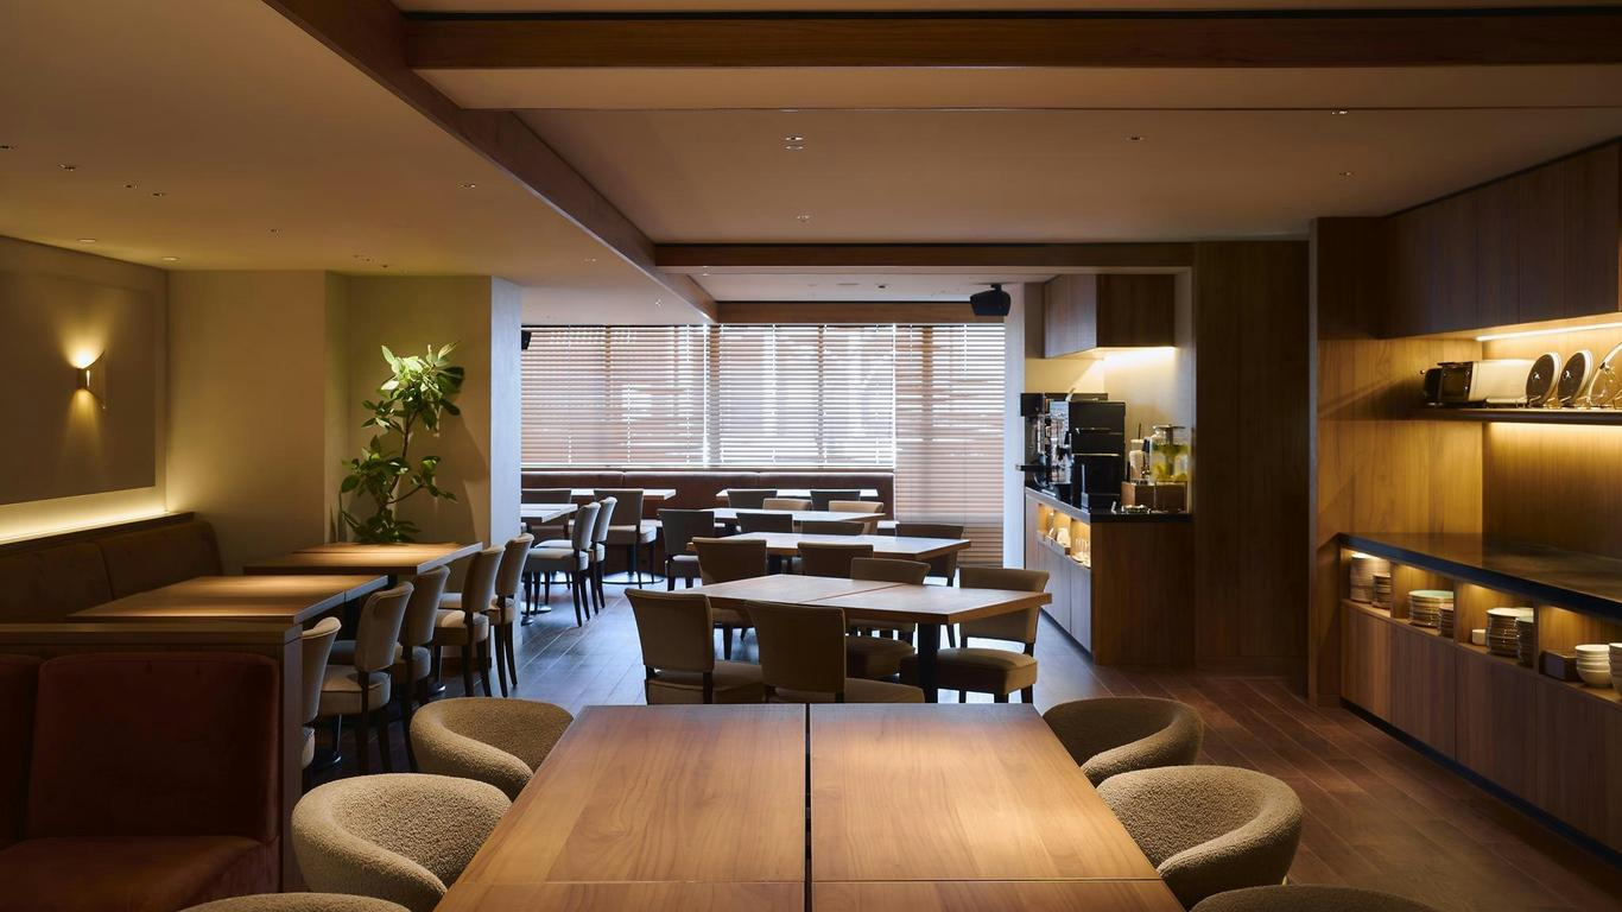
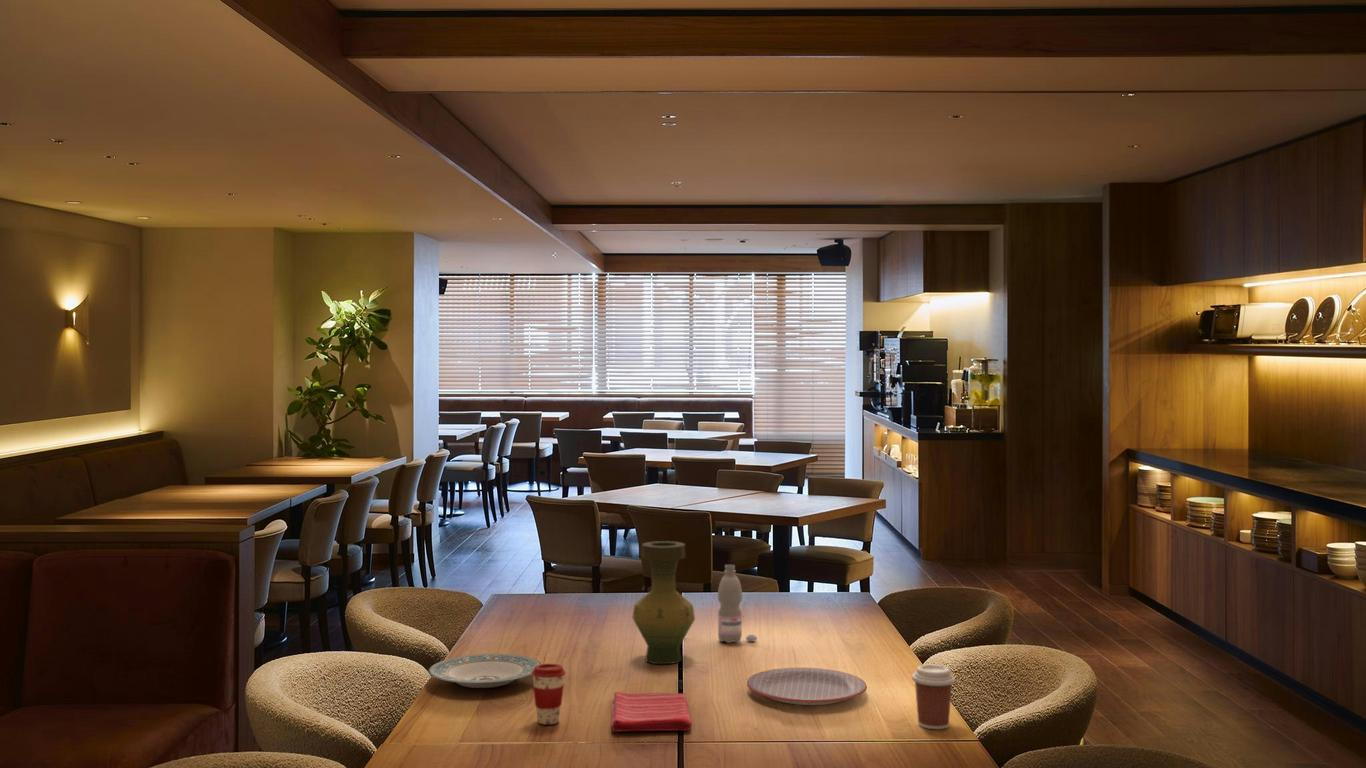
+ dish towel (650, 709)
+ plate (485, 674)
+ coffee cup (933, 696)
+ vase (663, 601)
+ coffee cup (548, 694)
+ water bottle (737, 603)
+ plate (806, 687)
